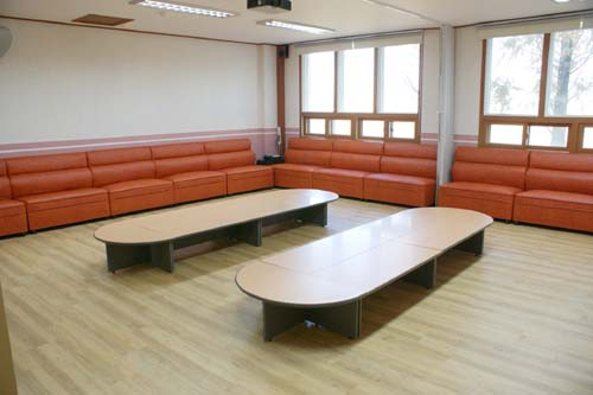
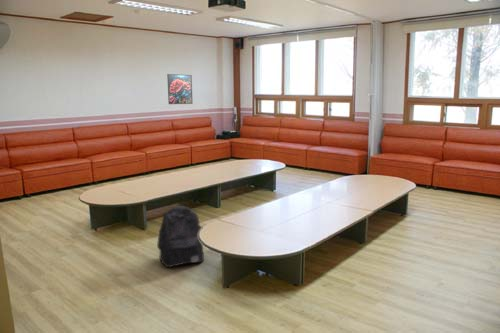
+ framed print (180, 89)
+ backpack (180, 234)
